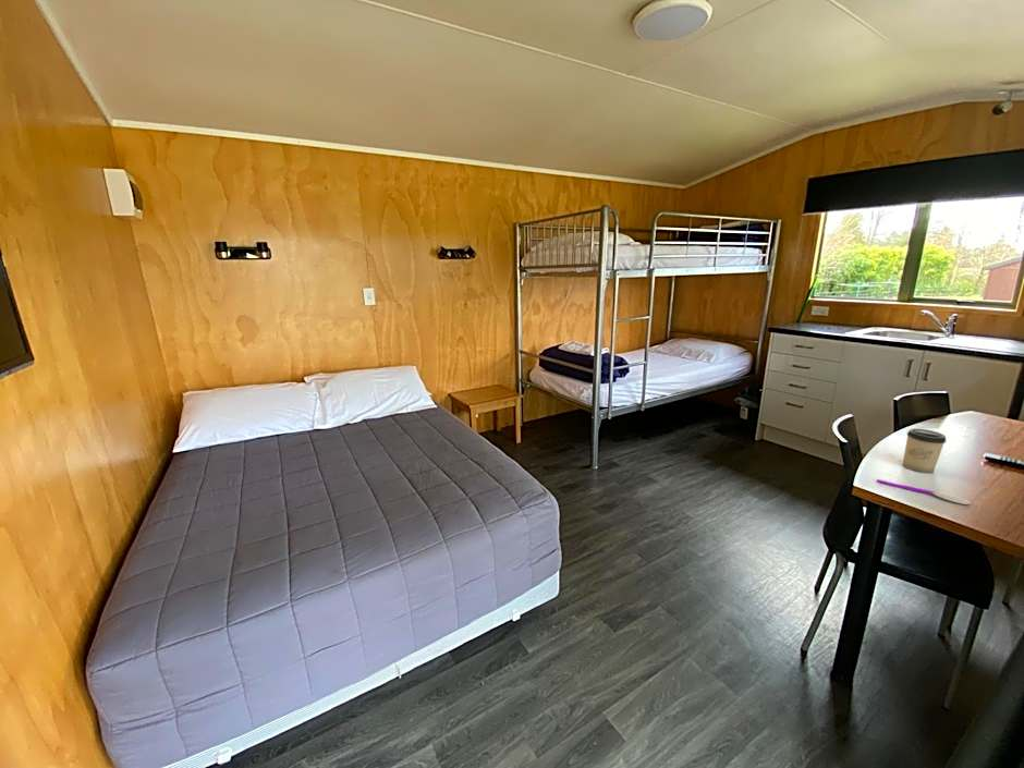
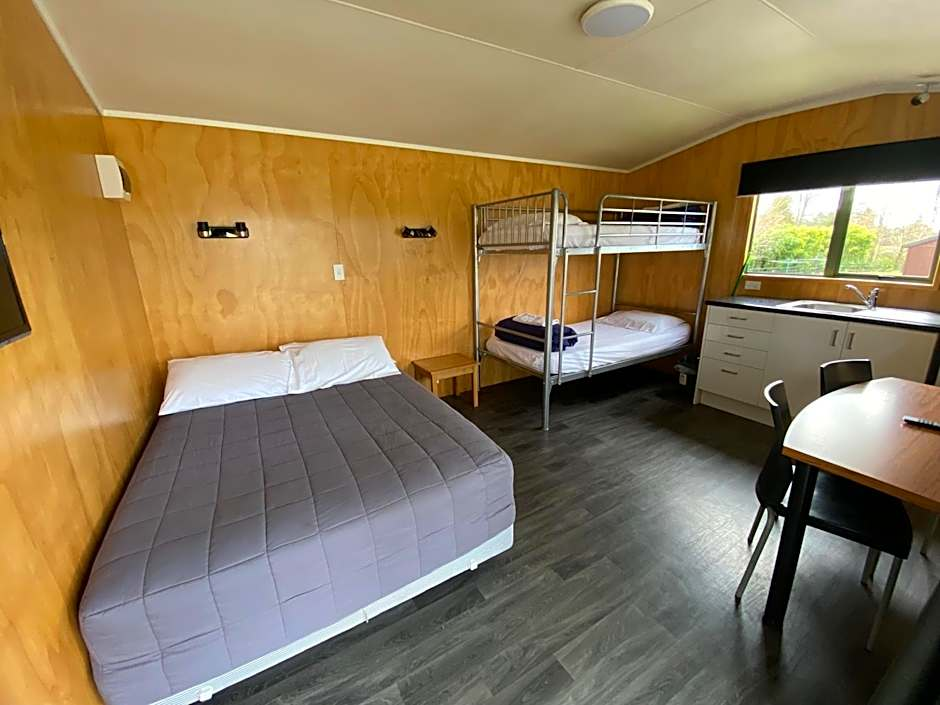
- spoon (922, 490)
- cup (922, 450)
